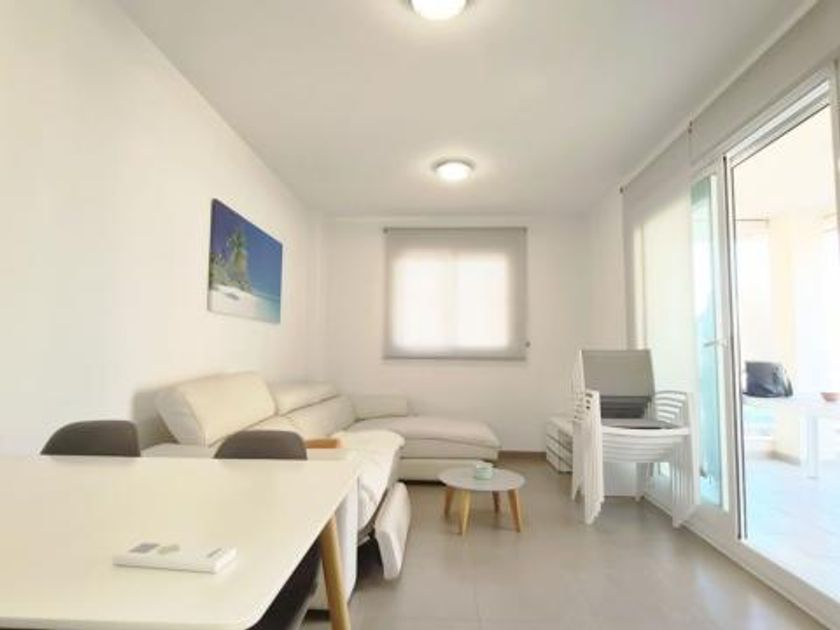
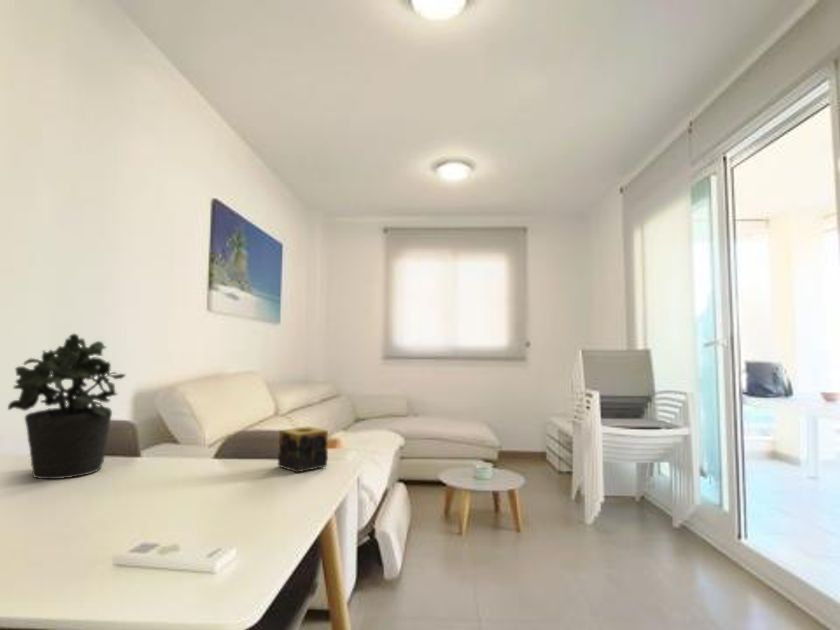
+ potted plant (68, 402)
+ candle (302, 448)
